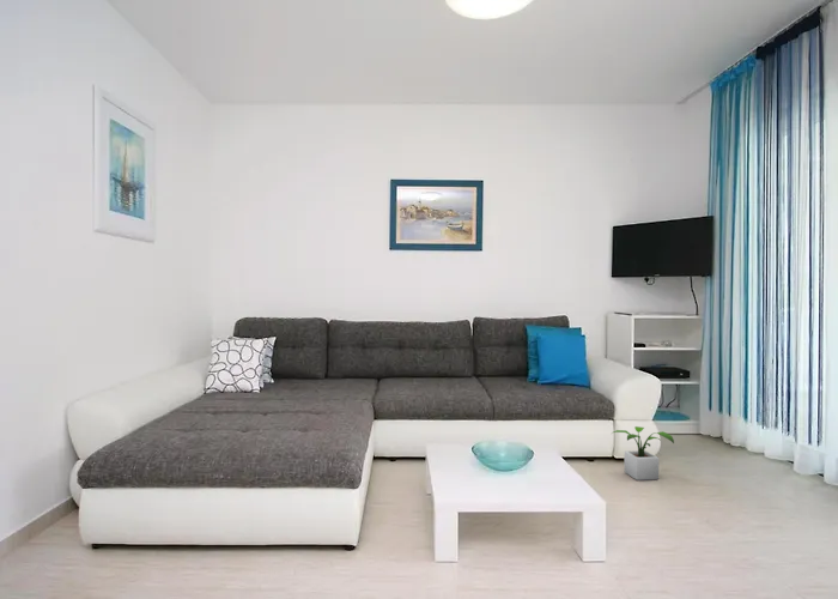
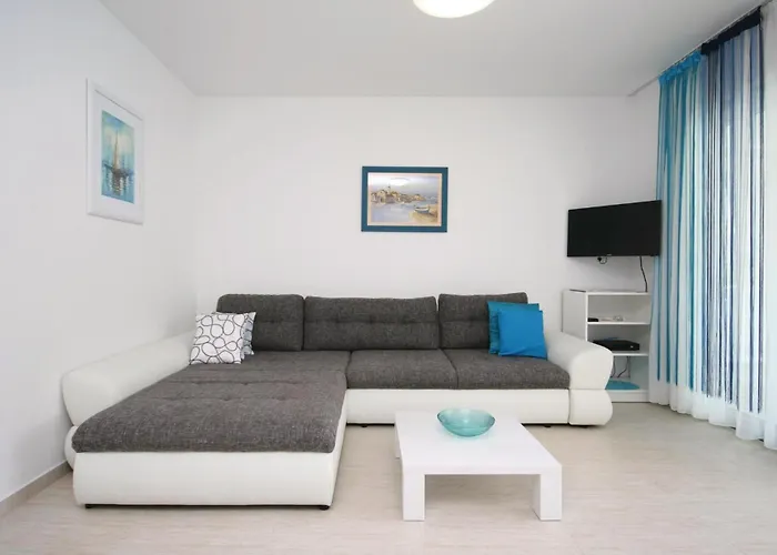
- potted plant (642, 452)
